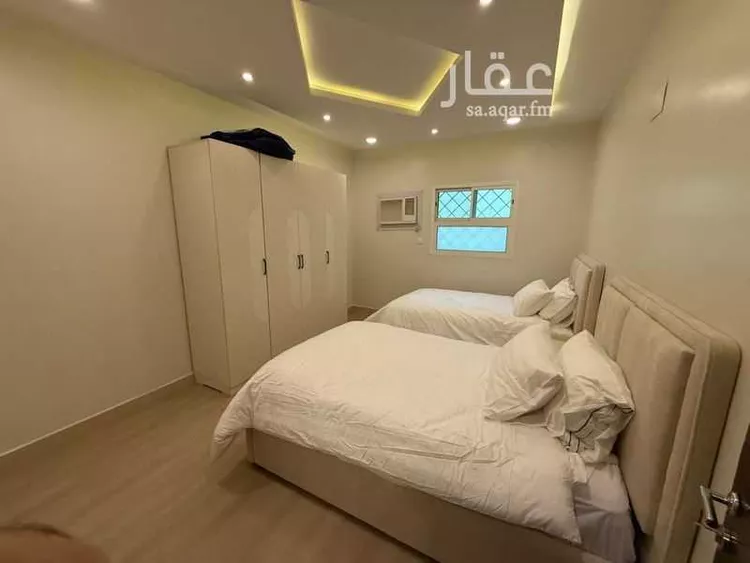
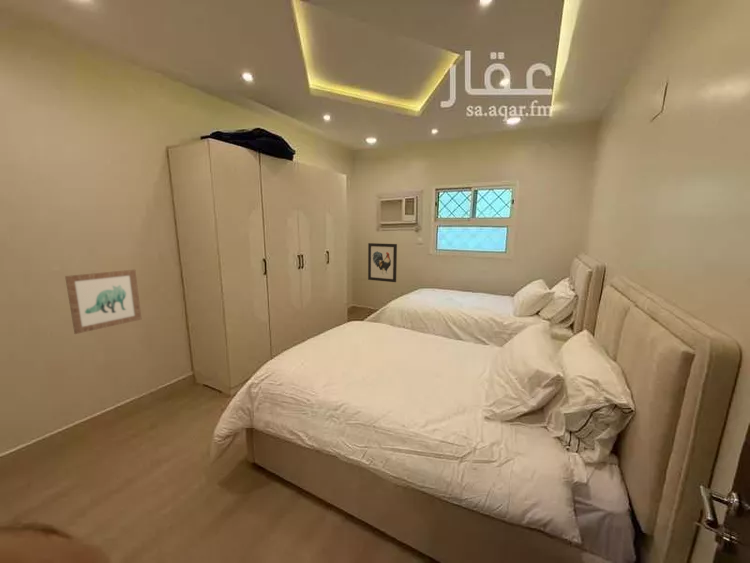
+ wall art (382, 262)
+ wall art (106, 299)
